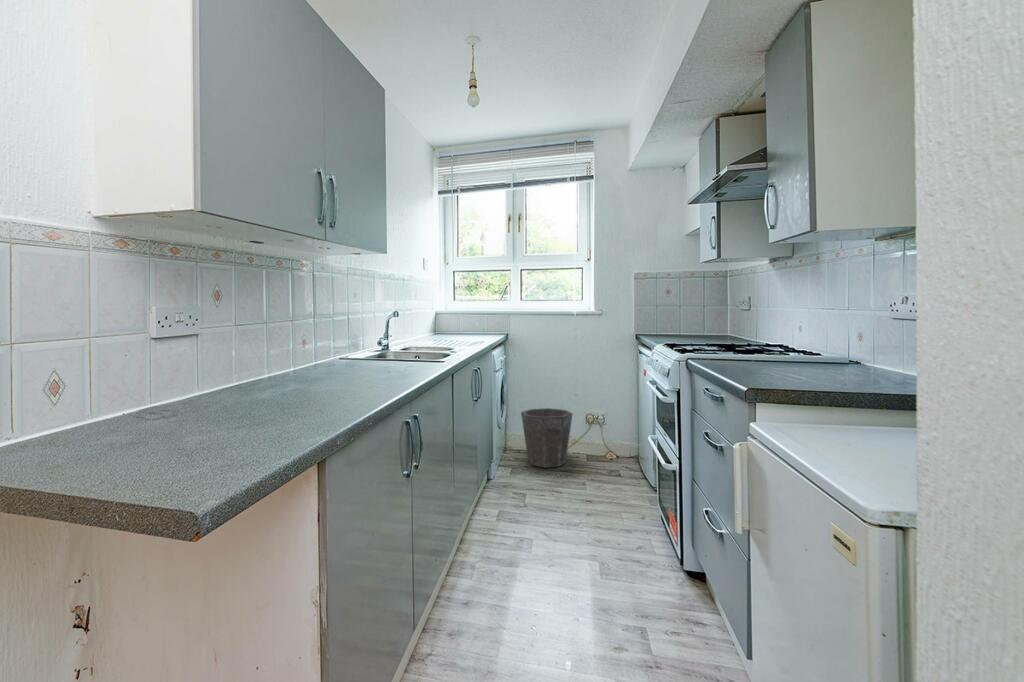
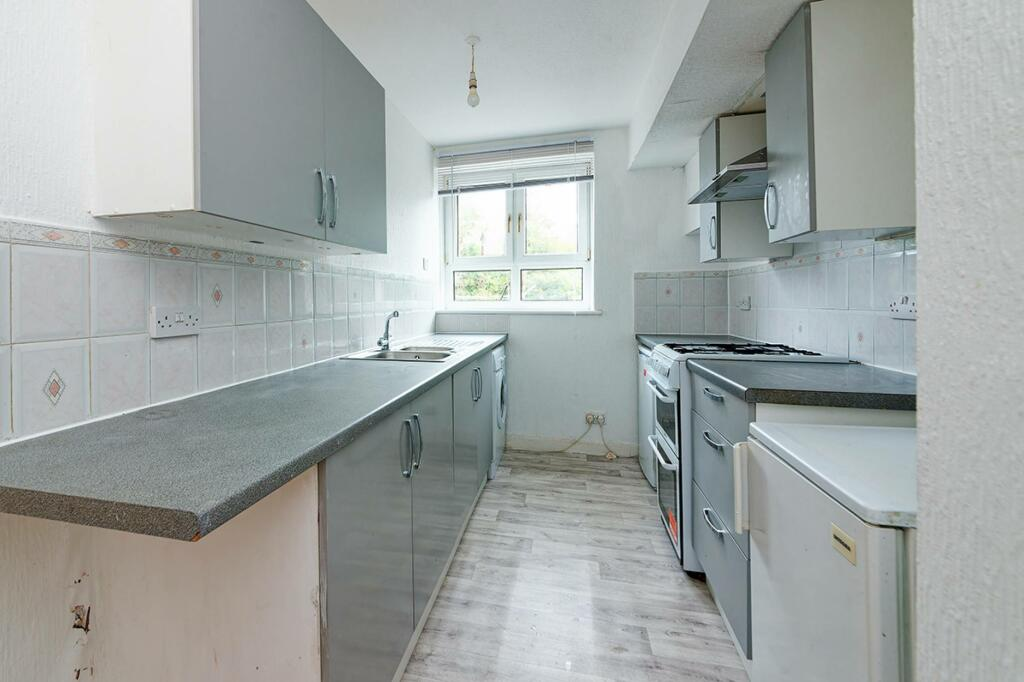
- waste bin (546, 437)
